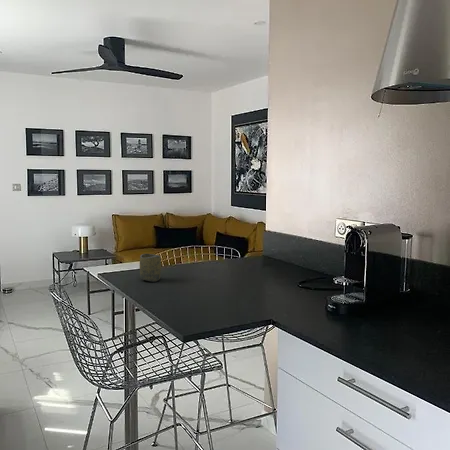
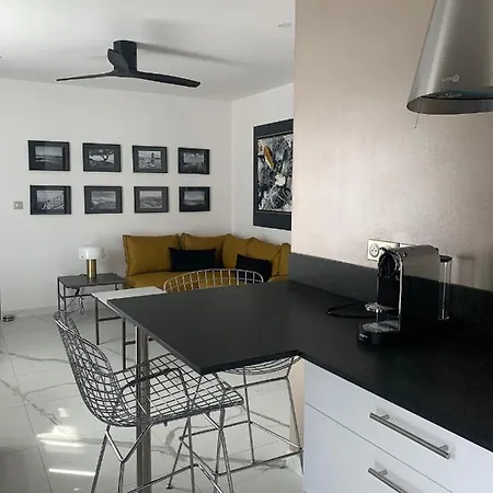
- cup (150, 267)
